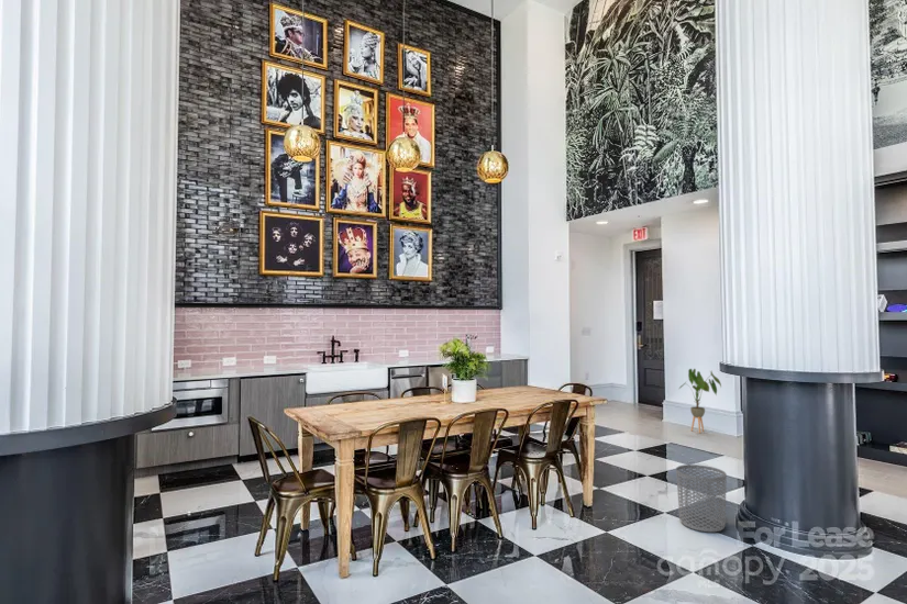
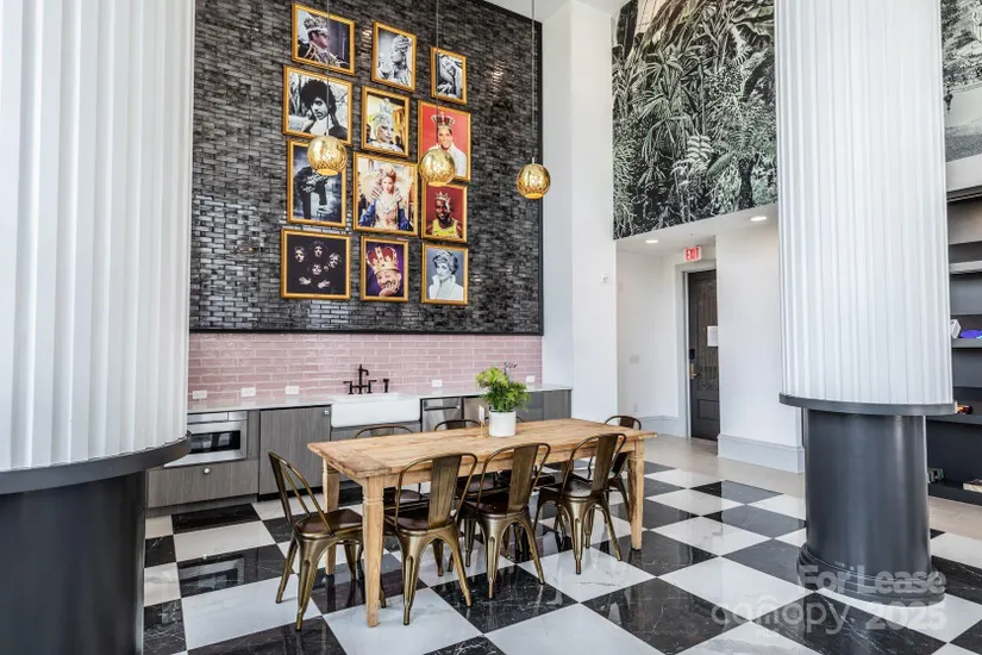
- house plant (699, 399)
- waste bin (701, 497)
